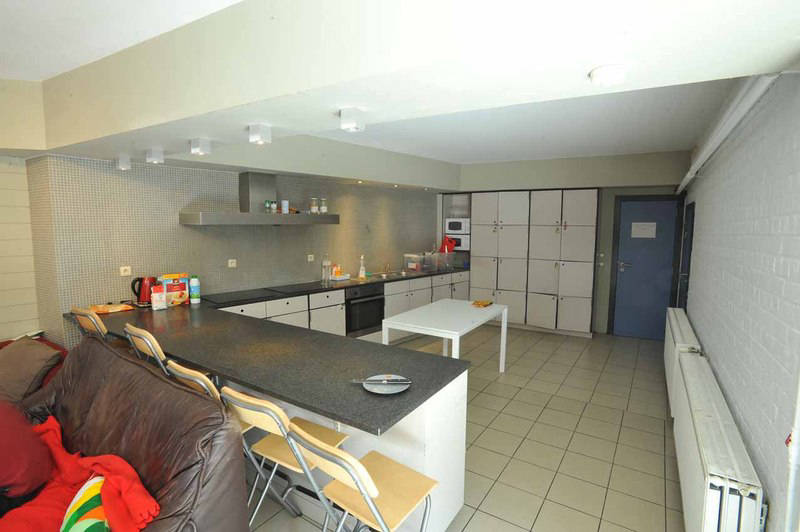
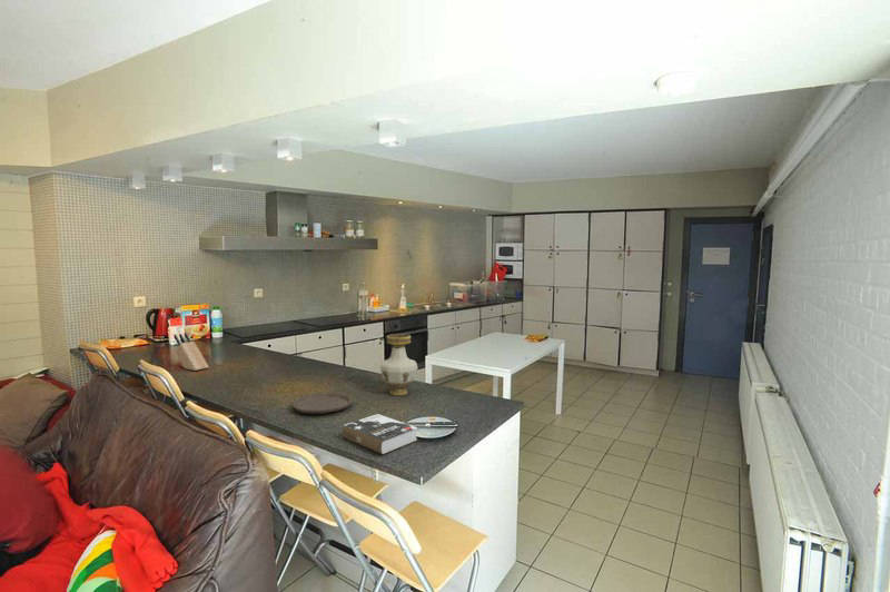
+ vase (398, 364)
+ book (379, 432)
+ plate (323, 403)
+ knife block (189, 351)
